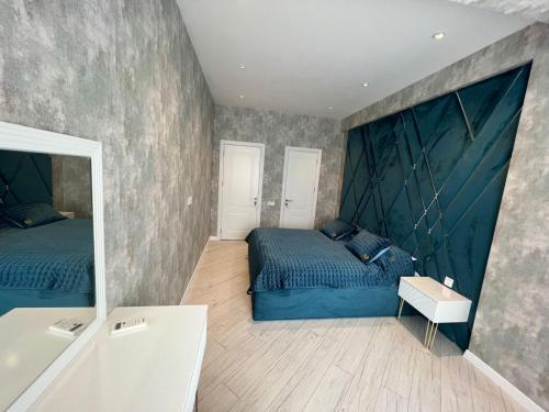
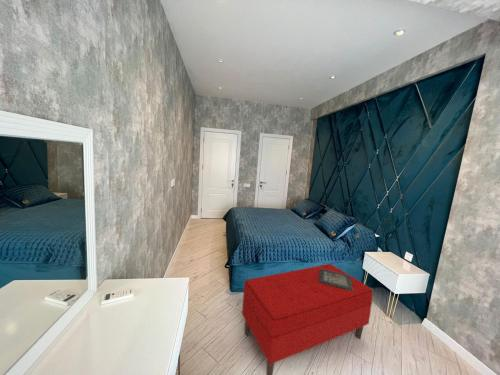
+ decorative box (334, 278)
+ bench (306, 310)
